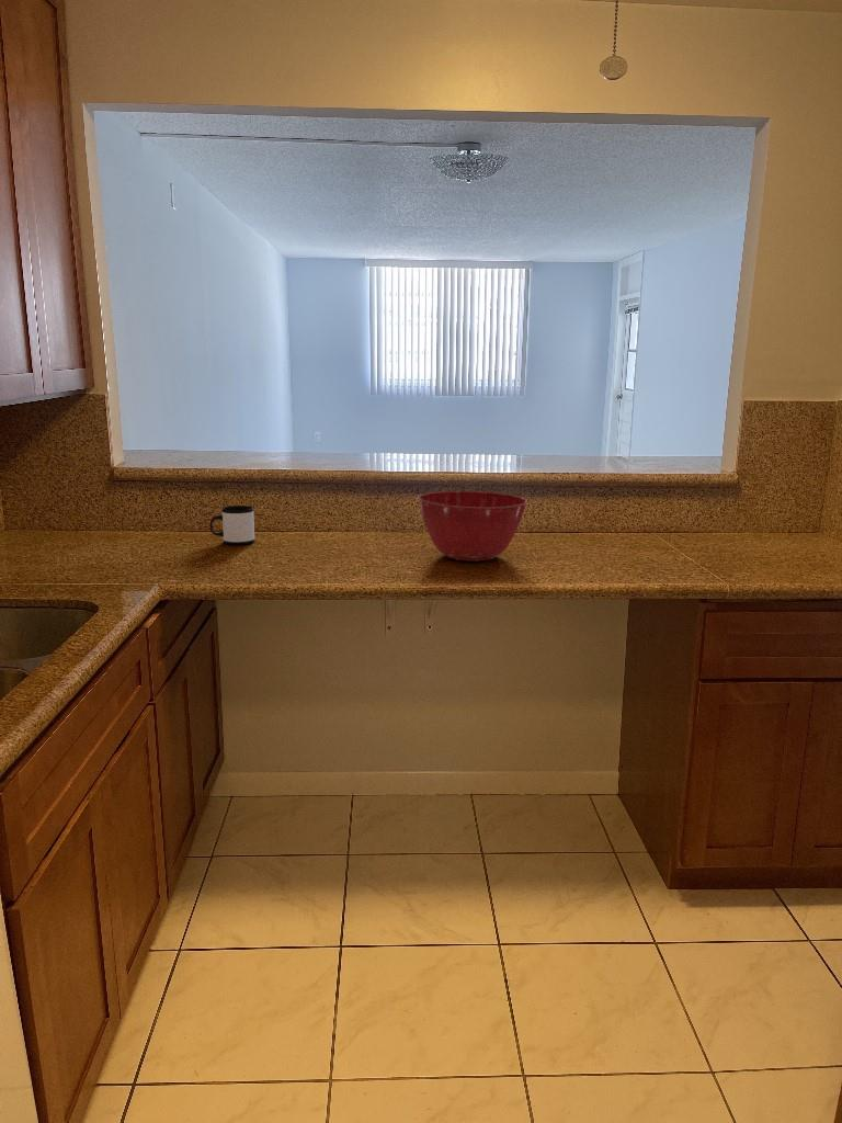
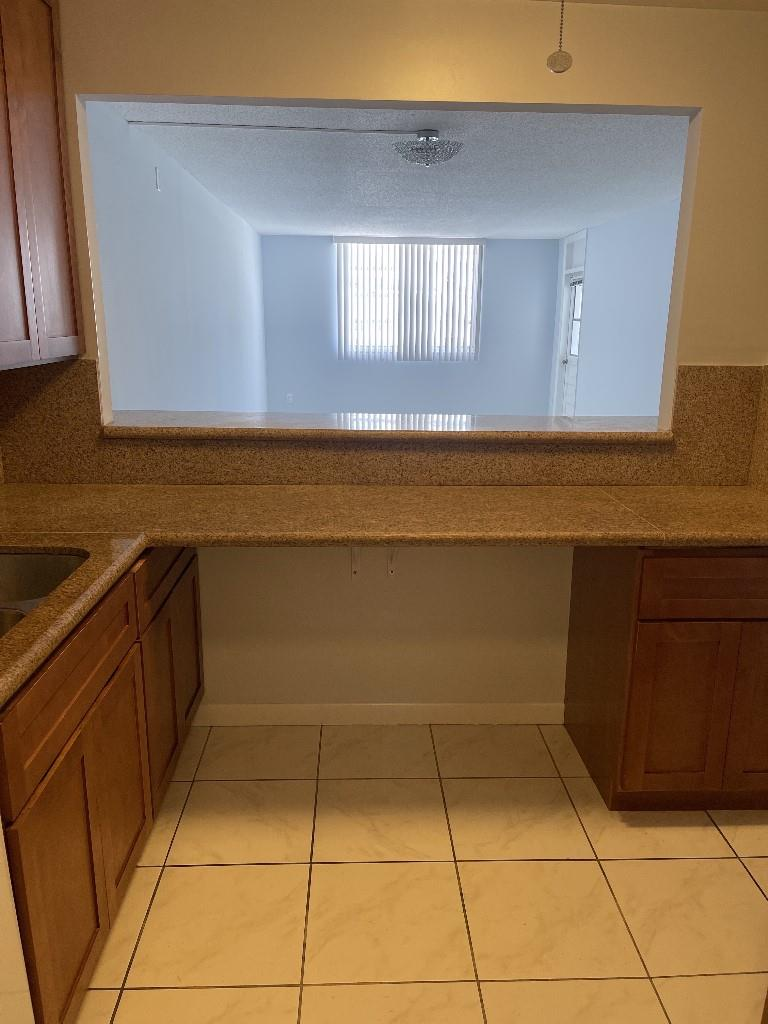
- mug (231, 524)
- mixing bowl (471, 526)
